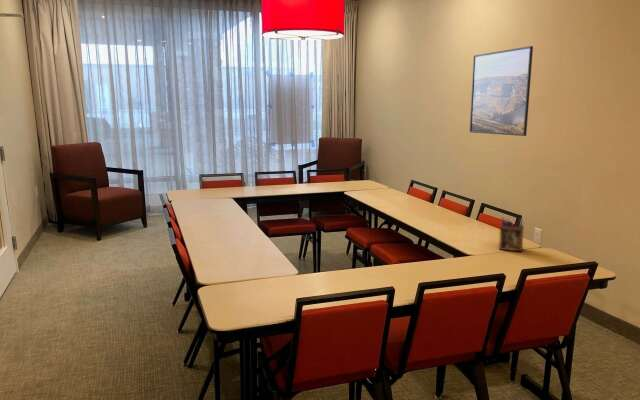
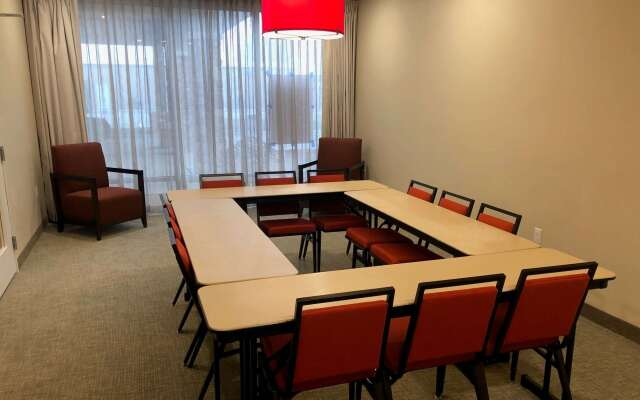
- desk organizer (511, 233)
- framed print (498, 93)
